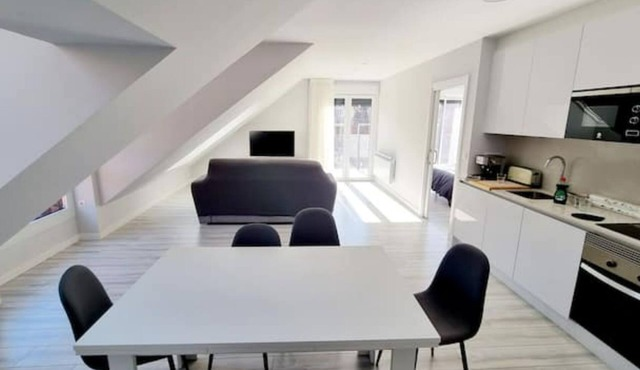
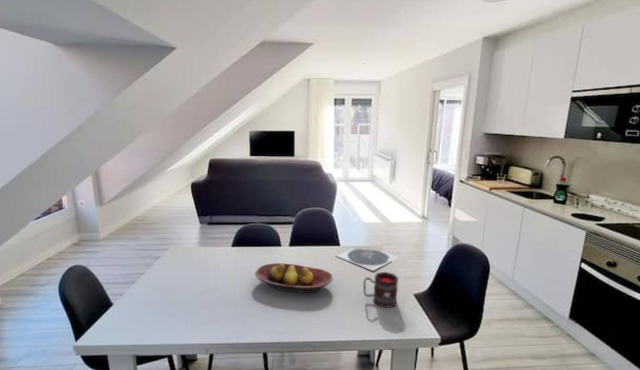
+ mug (380, 288)
+ plate (367, 256)
+ fruit bowl (293, 275)
